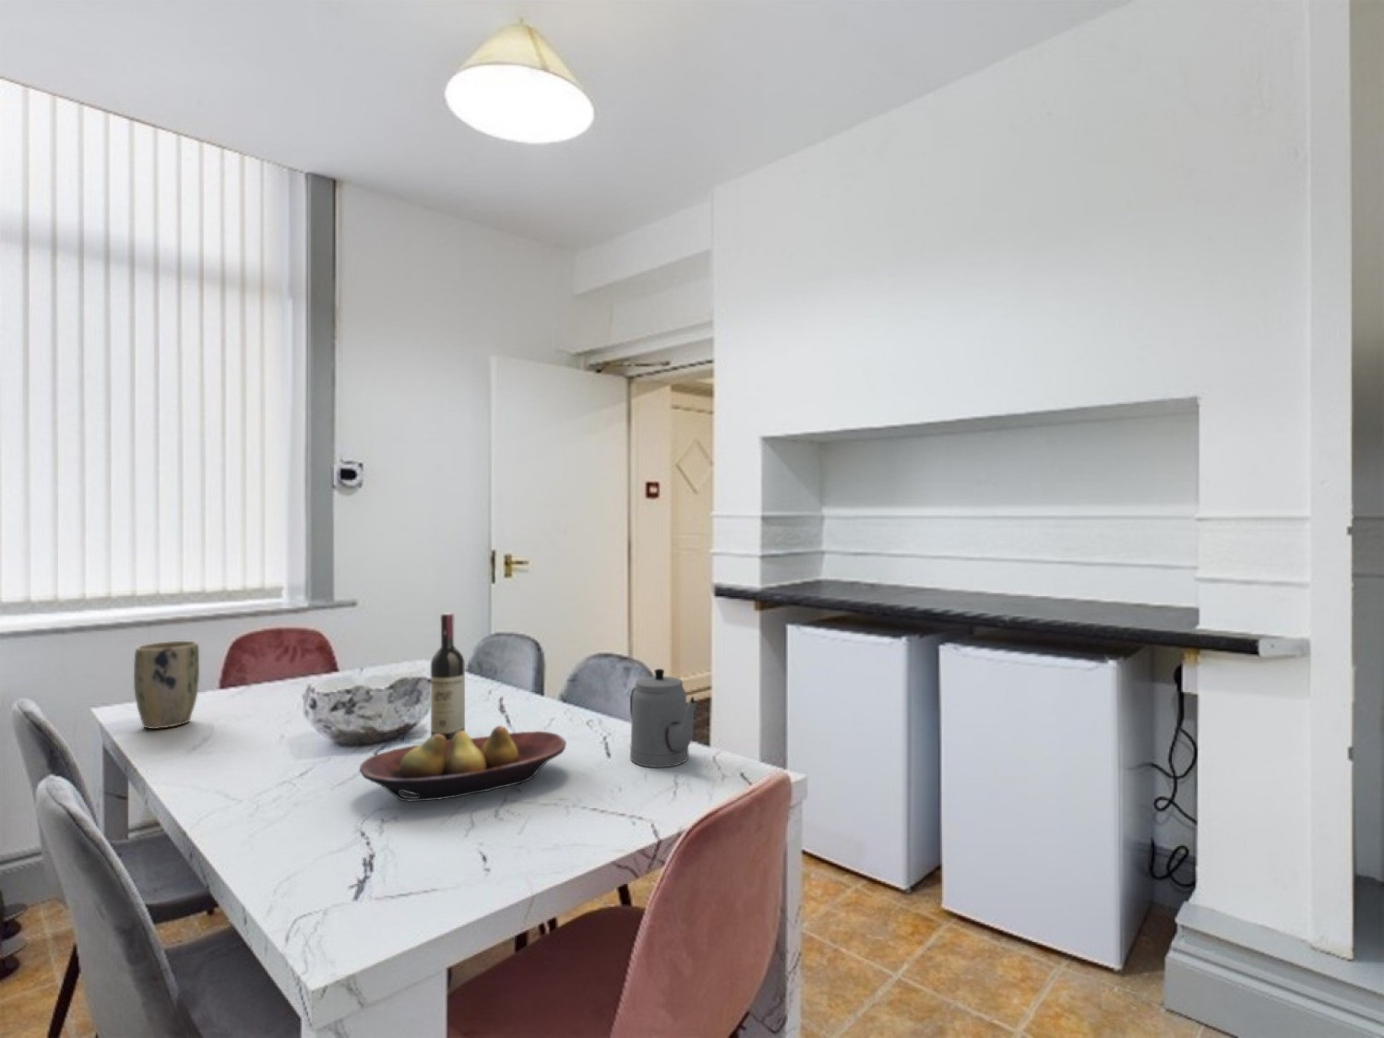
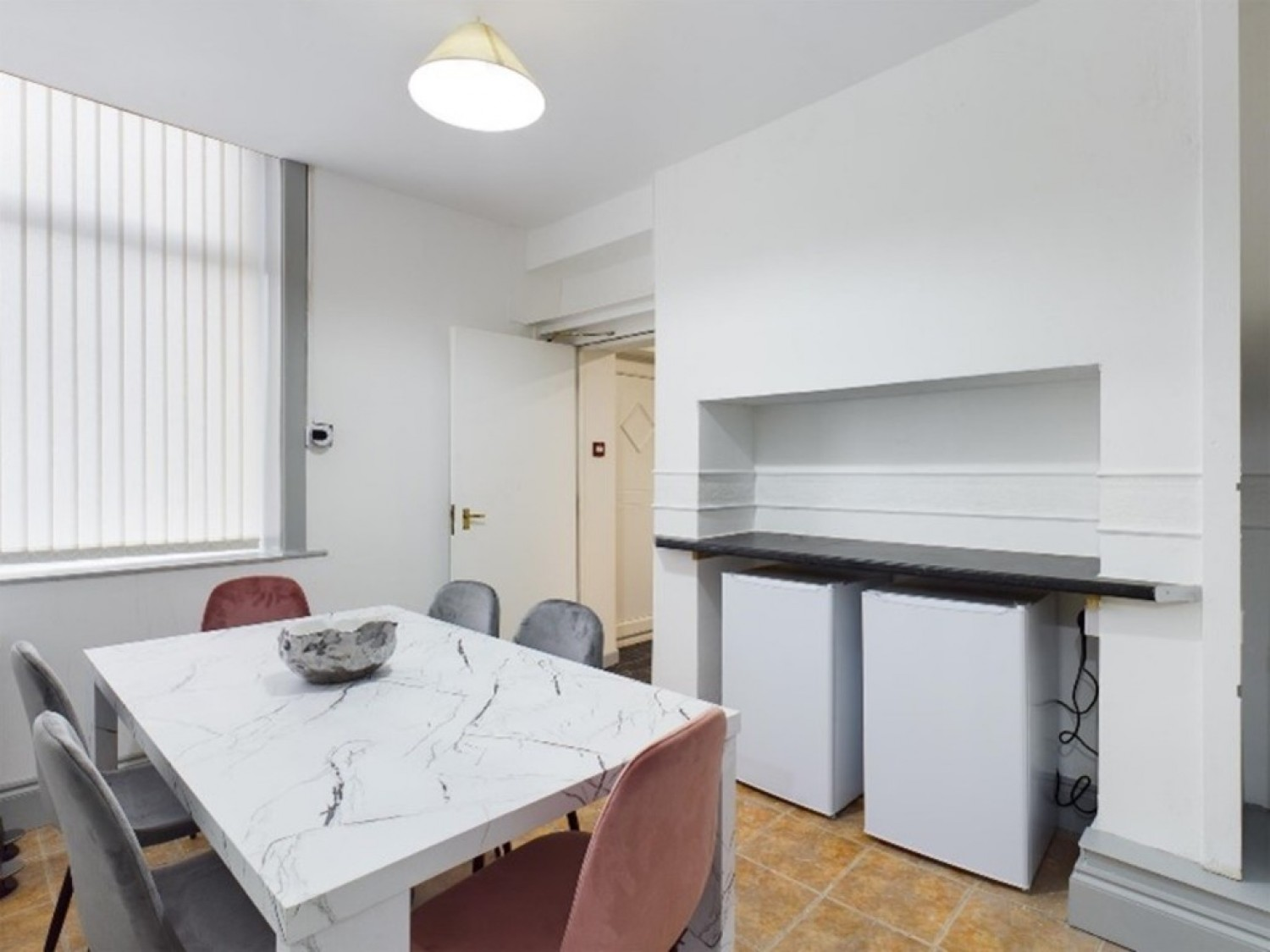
- wine bottle (448, 678)
- fruit bowl (469, 756)
- teapot (661, 714)
- plant pot (167, 684)
